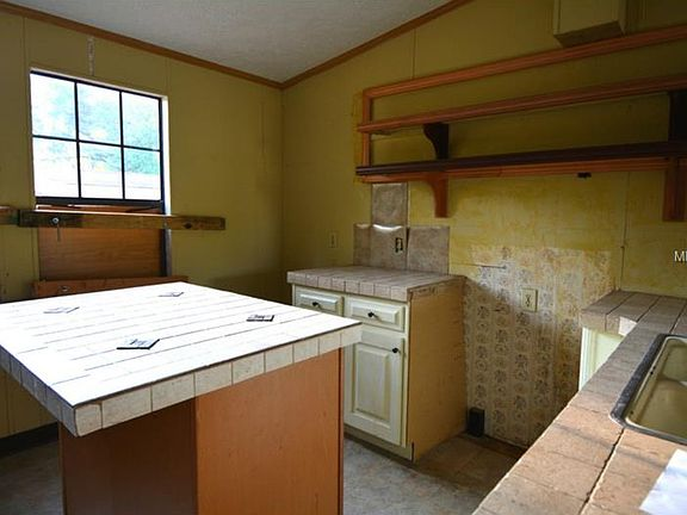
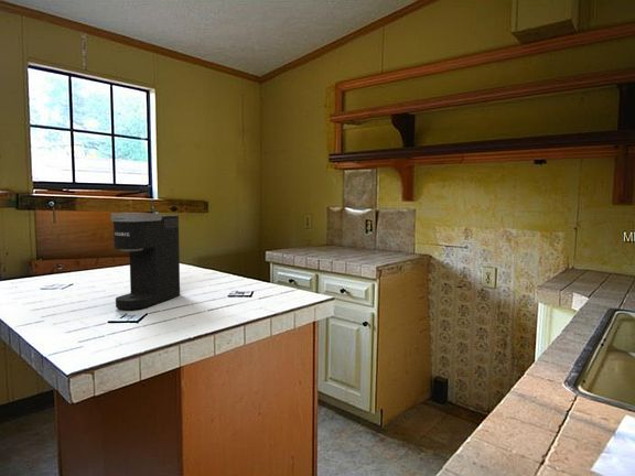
+ coffee maker (148, 257)
